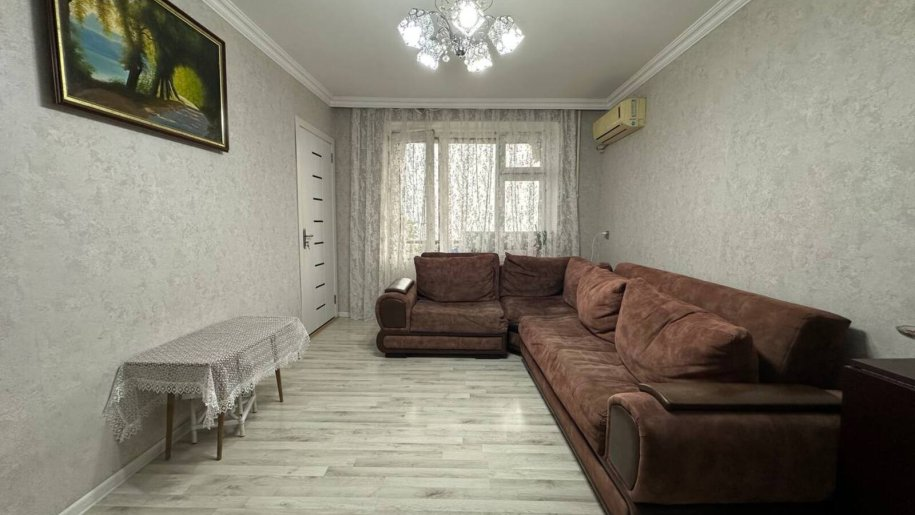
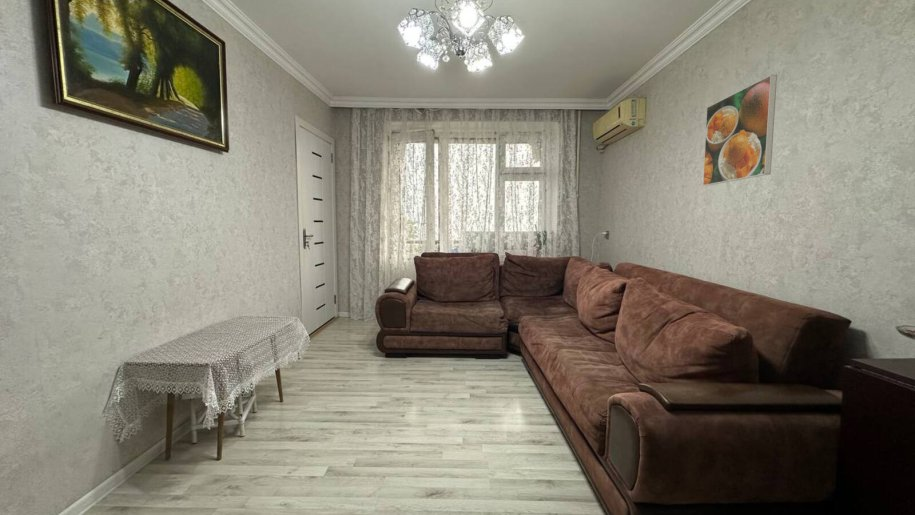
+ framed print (735, 137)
